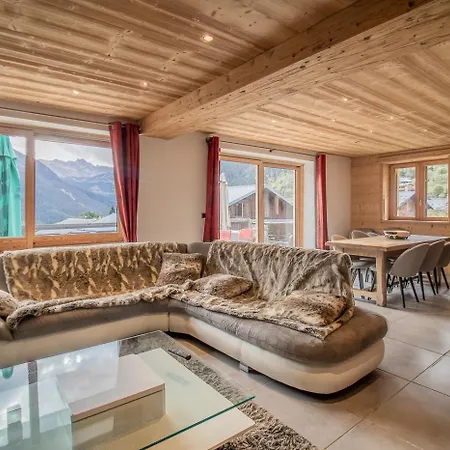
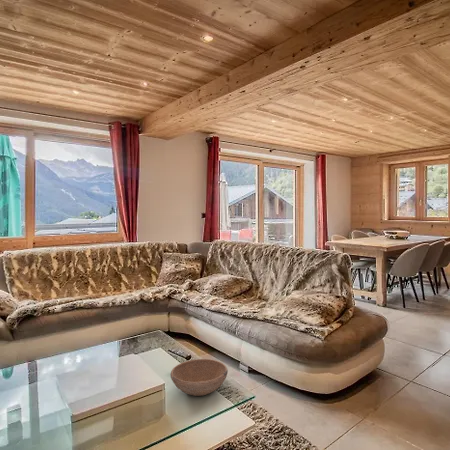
+ bowl (199, 379)
